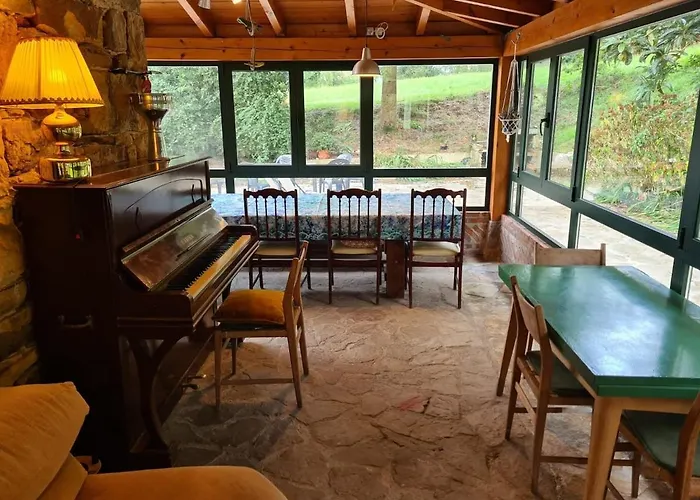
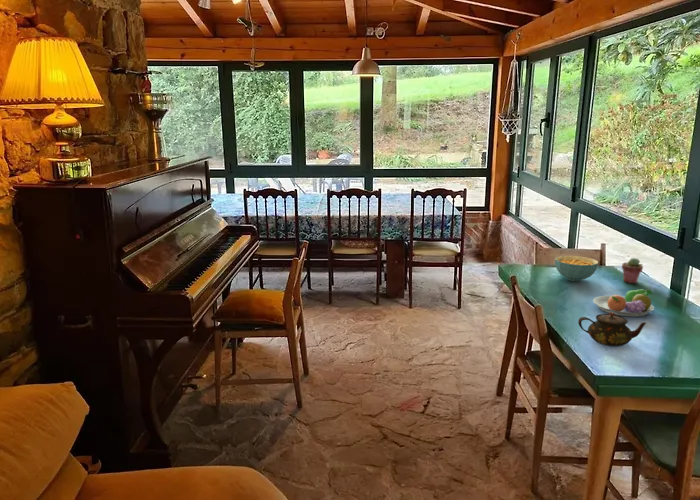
+ potted succulent (632, 269)
+ cereal bowl (575, 269)
+ fruit bowl (625, 298)
+ teapot (611, 327)
